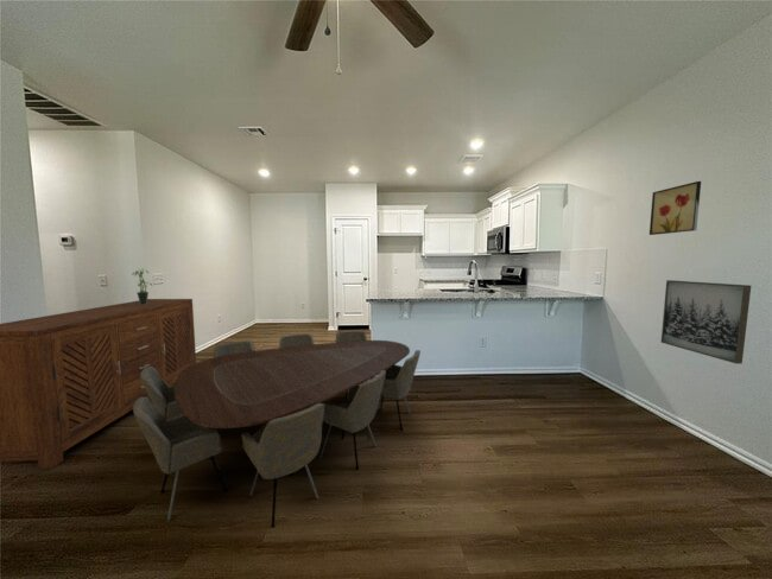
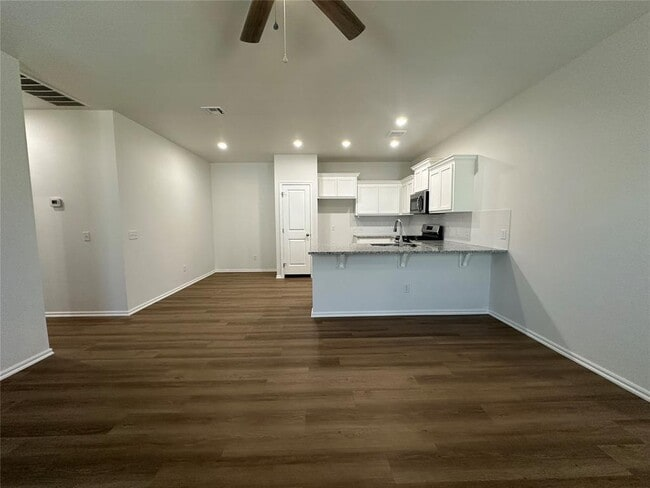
- wall art (673, 210)
- dining table (305, 393)
- sideboard (114, 361)
- potted plant (143, 286)
- wall art (700, 317)
